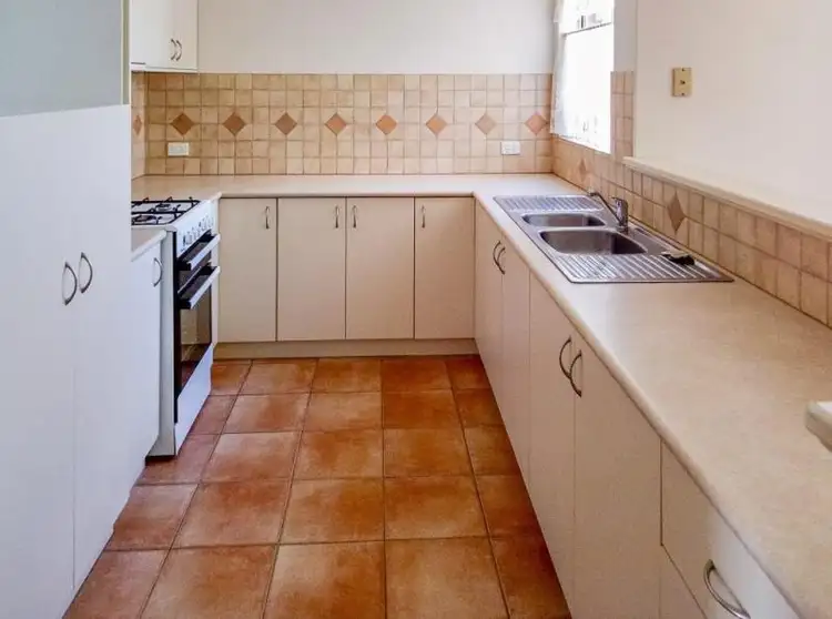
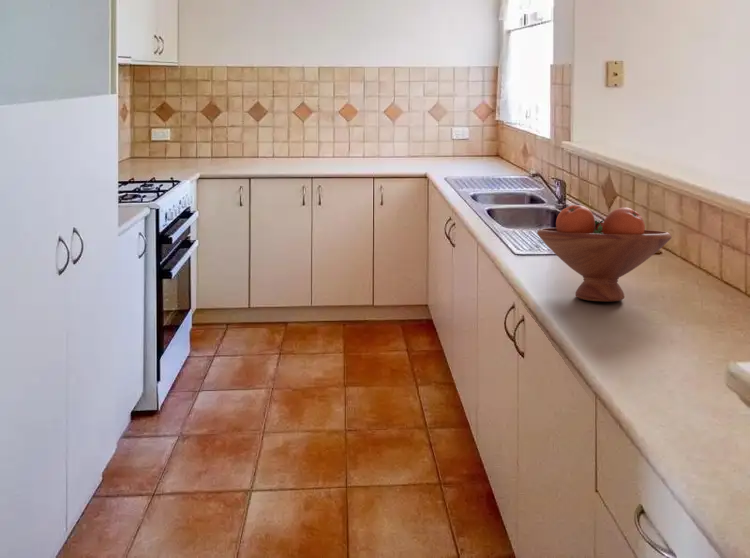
+ fruit bowl (601, 252)
